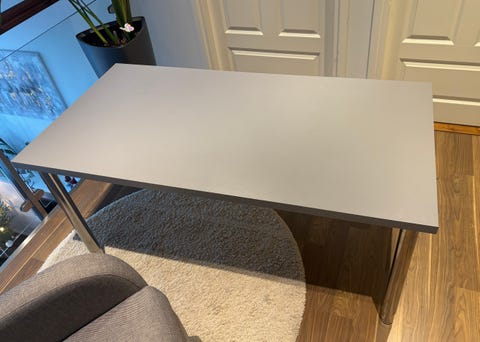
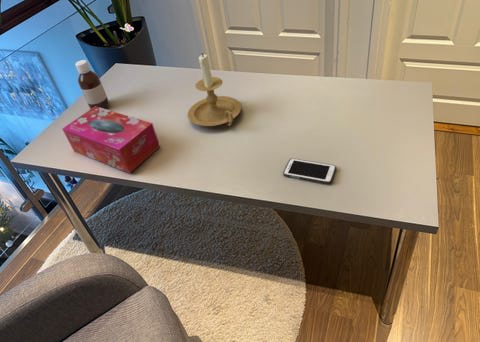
+ tissue box (111, 137)
+ cell phone (309, 170)
+ bottle (91, 85)
+ candle holder (209, 86)
